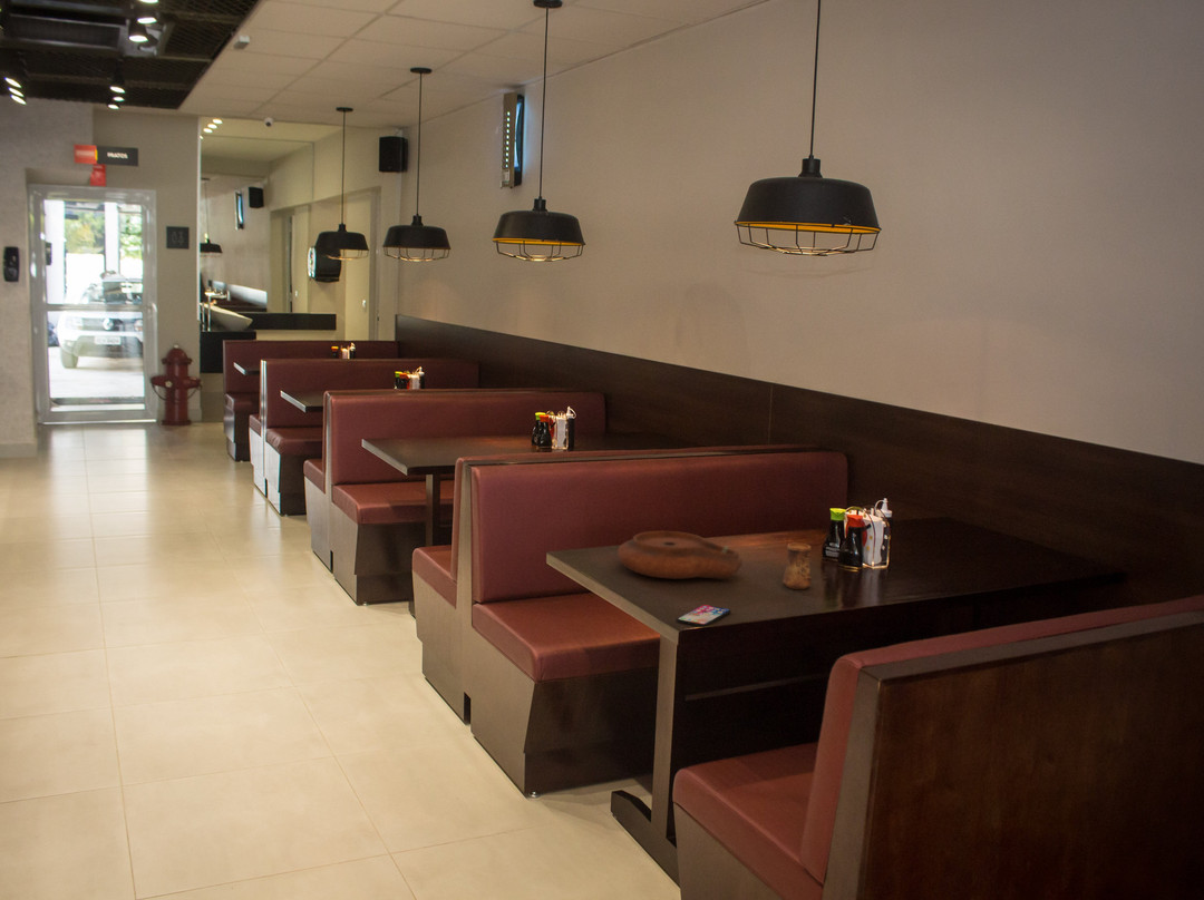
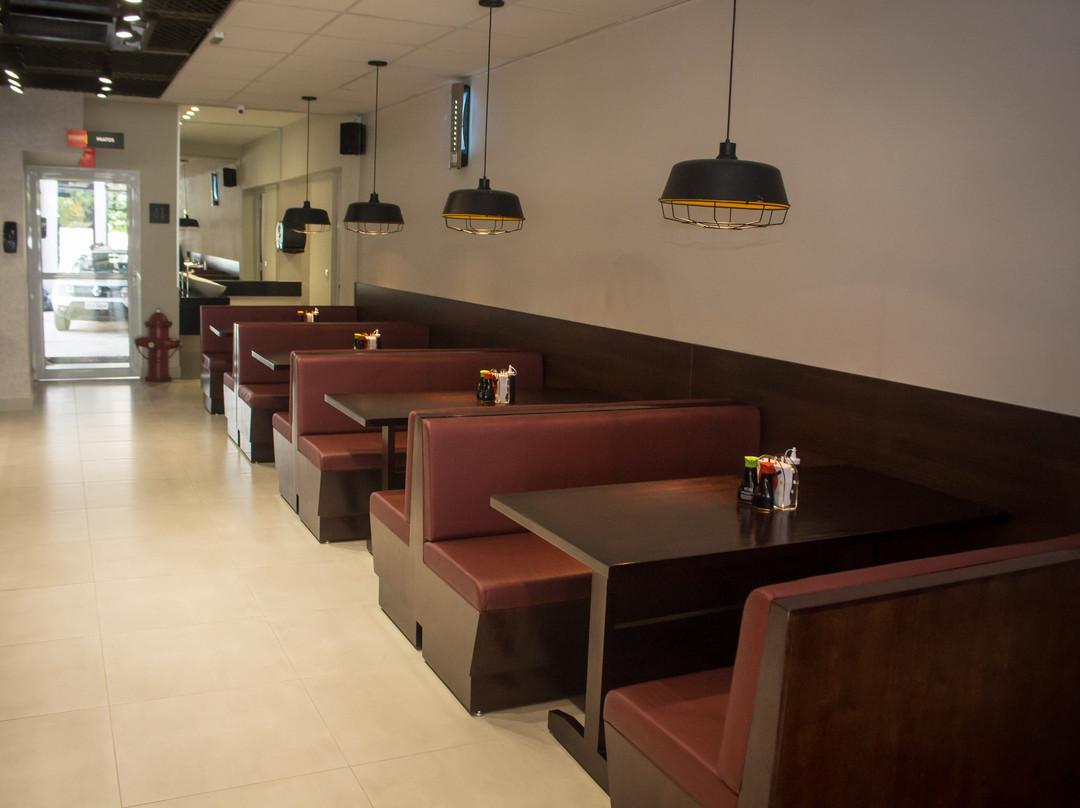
- cup (797, 566)
- plate (673, 556)
- smartphone (703, 615)
